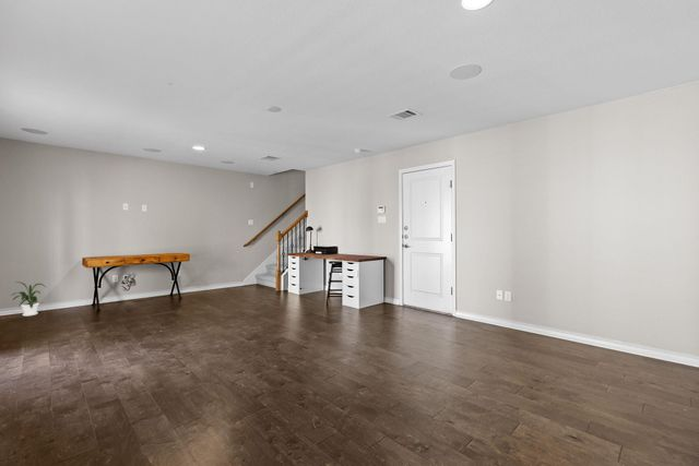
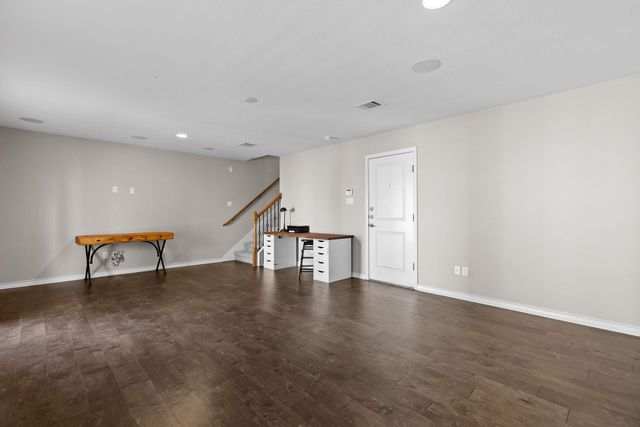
- house plant (28, 298)
